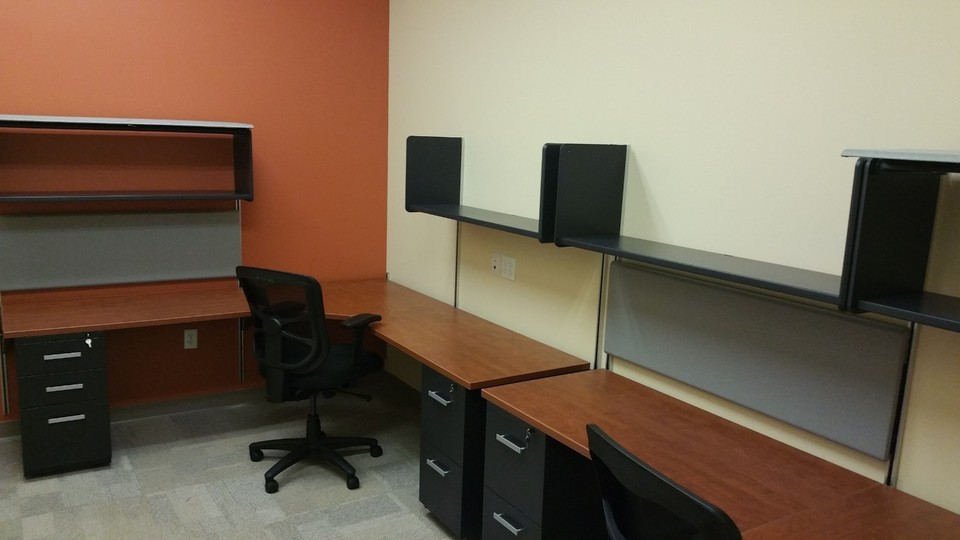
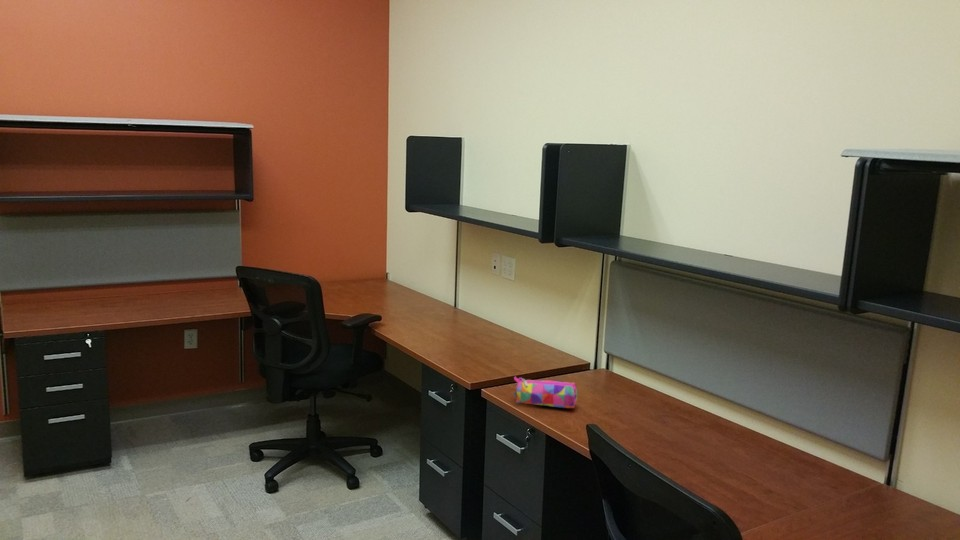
+ pencil case (545, 392)
